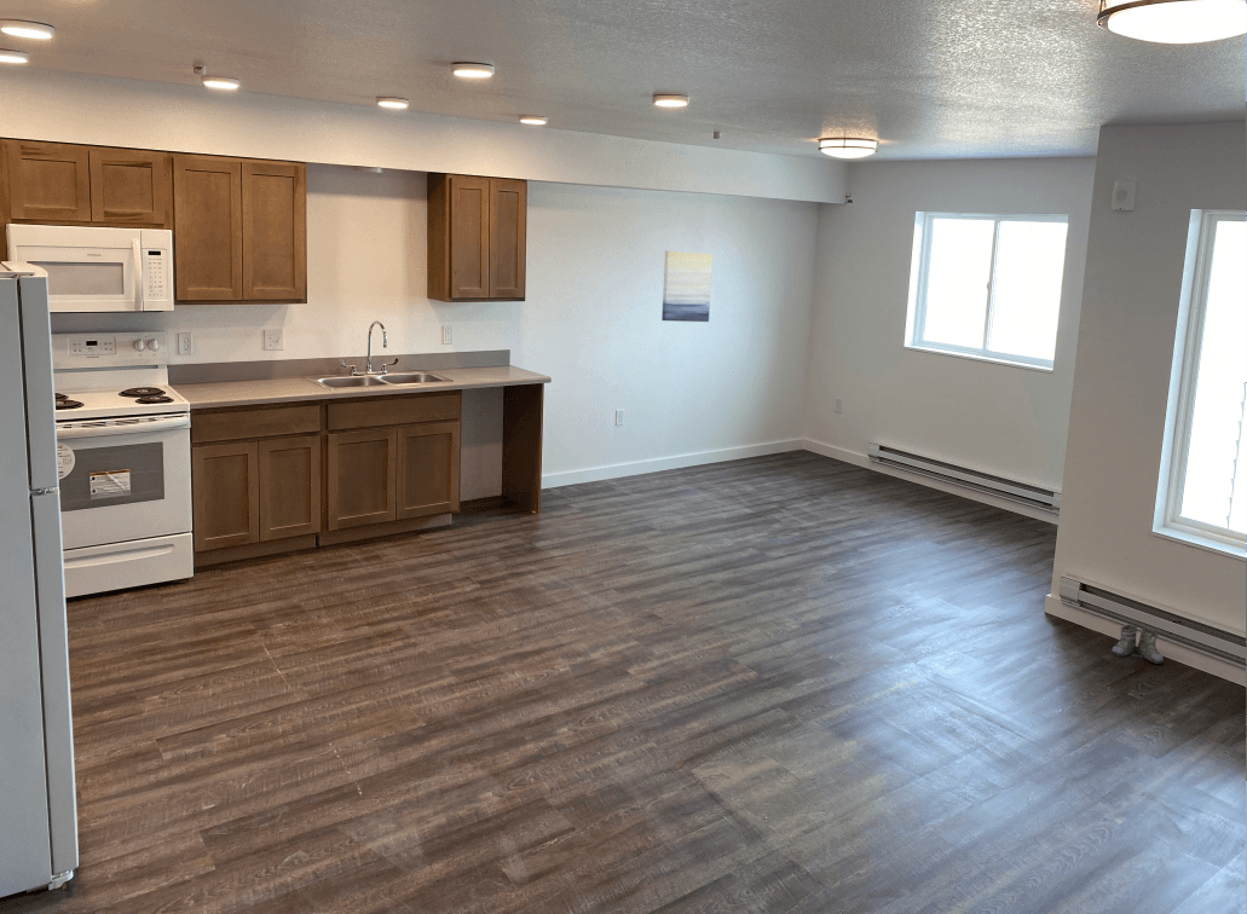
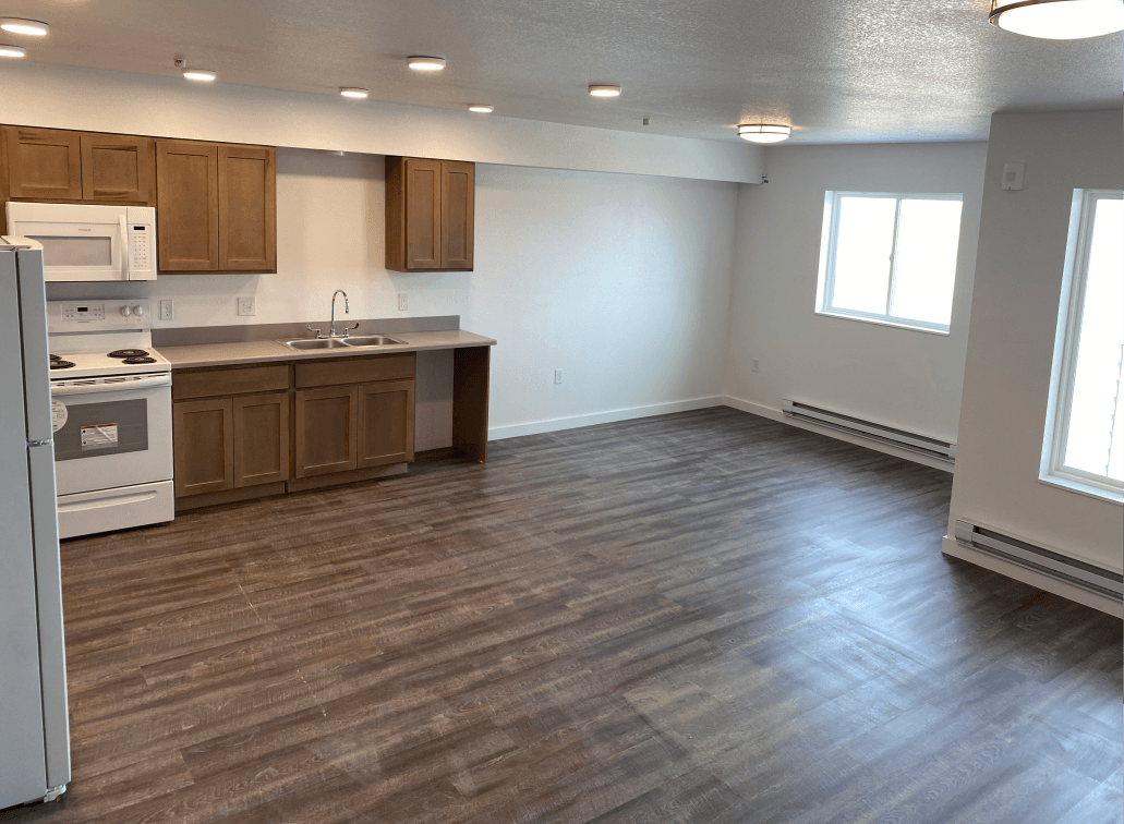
- wall art (687, 287)
- boots (1135, 642)
